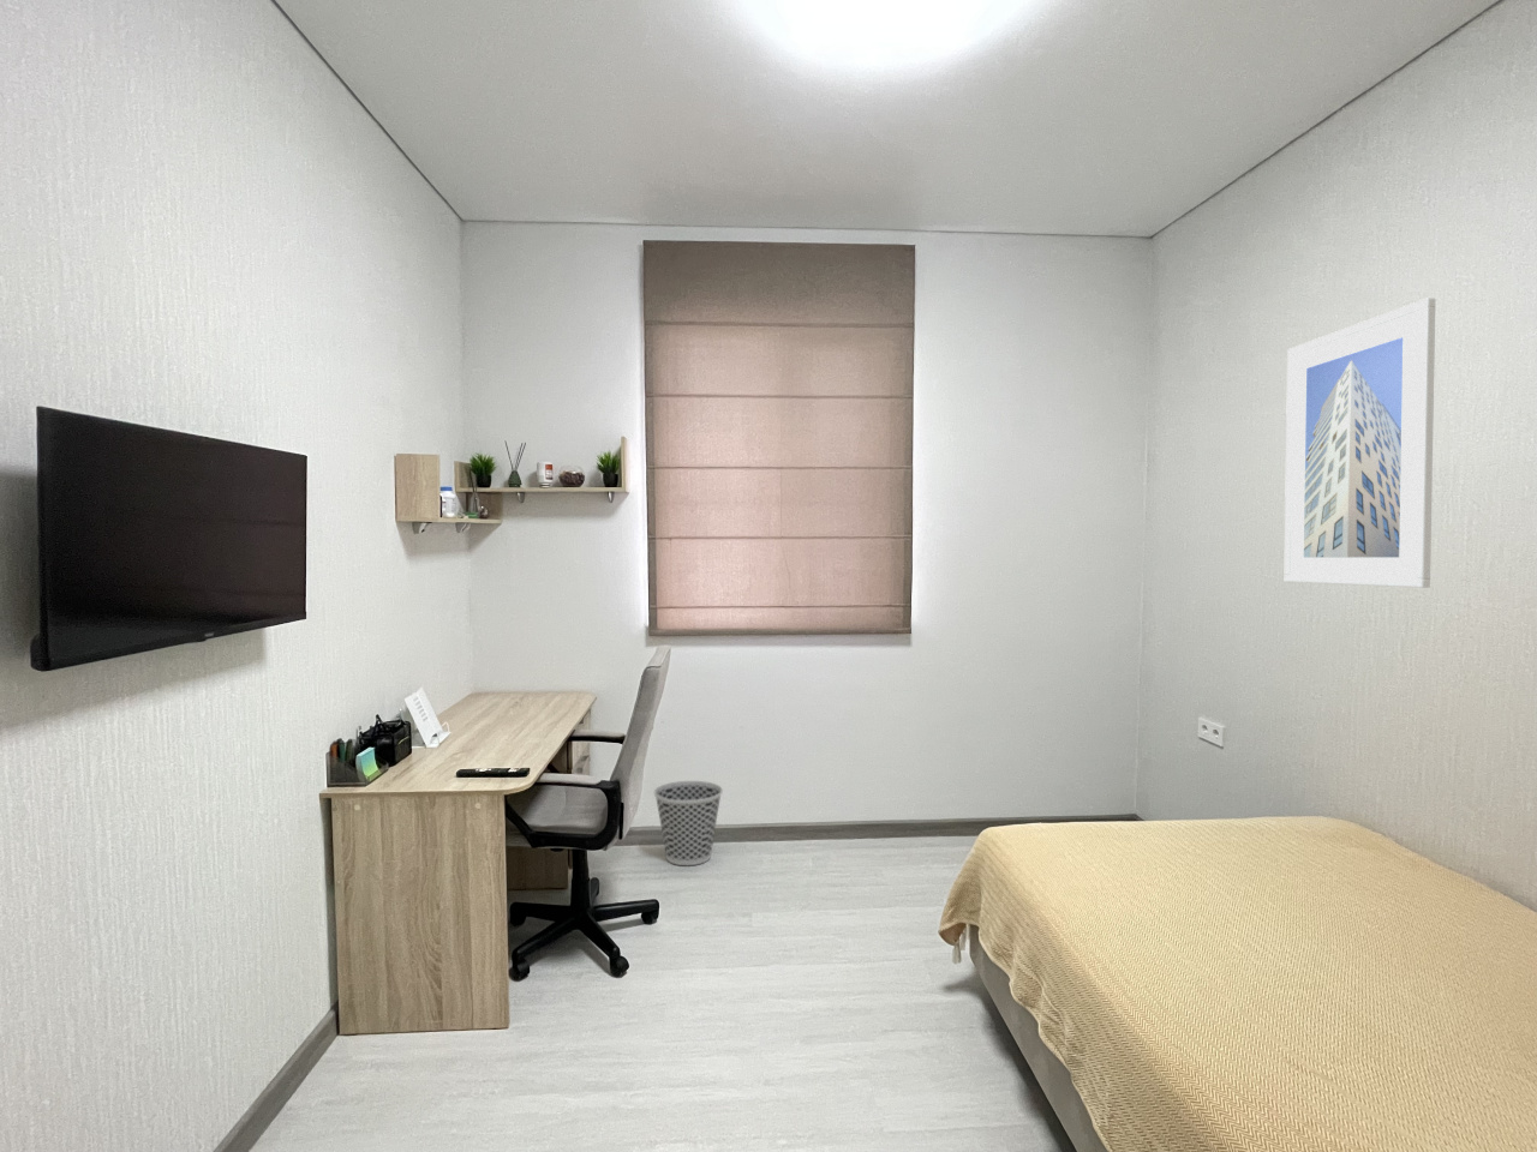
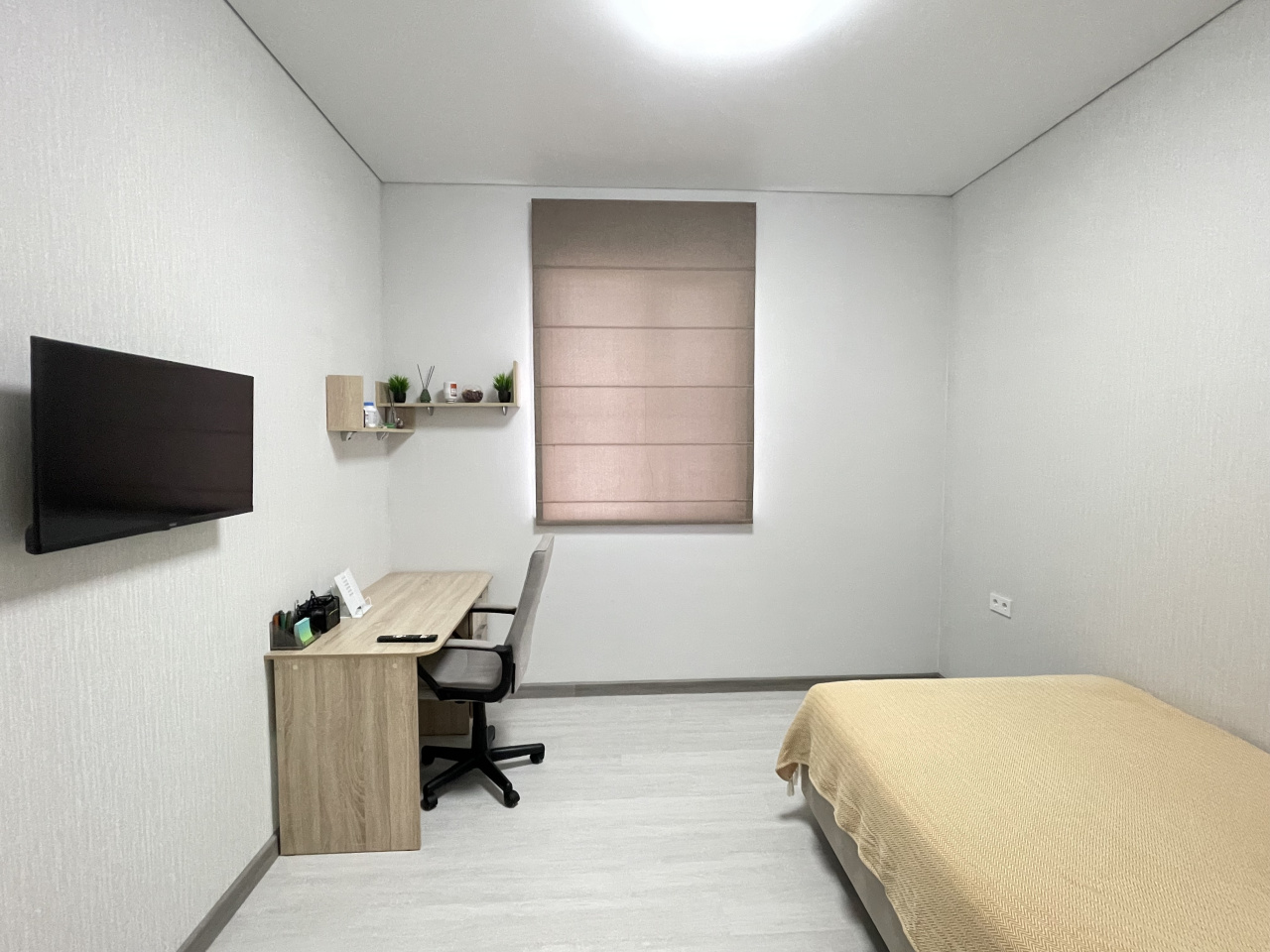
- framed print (1351, 455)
- wastebasket (689, 823)
